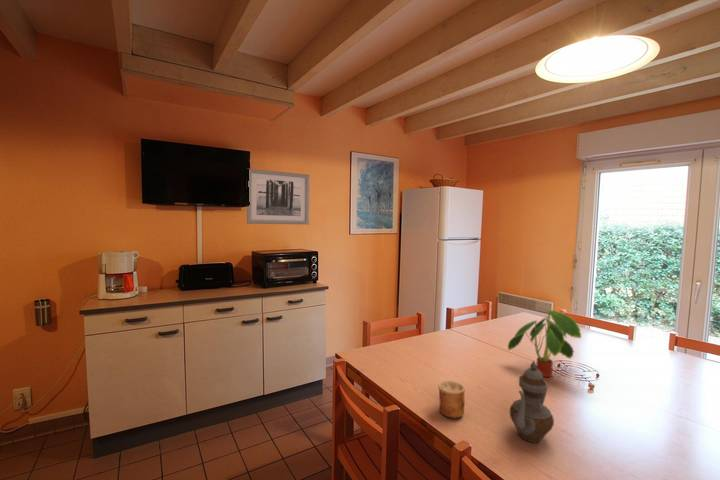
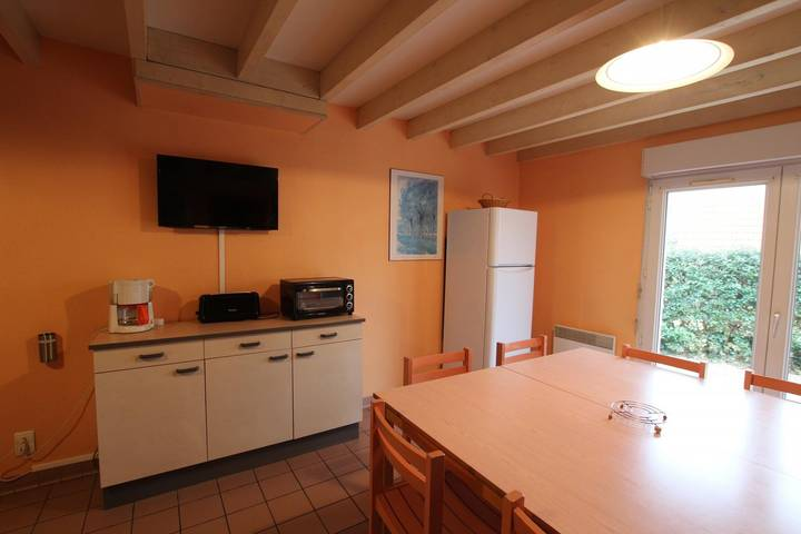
- wall art (279, 198)
- plant (550, 340)
- cup (451, 399)
- teapot (532, 398)
